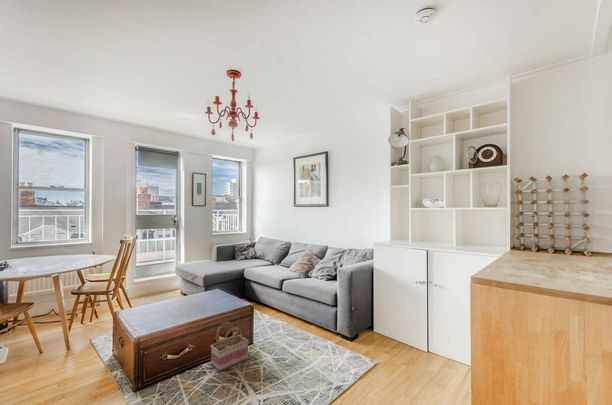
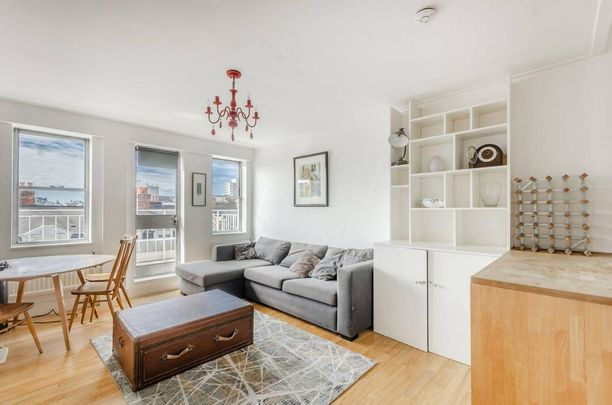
- basket (229, 343)
